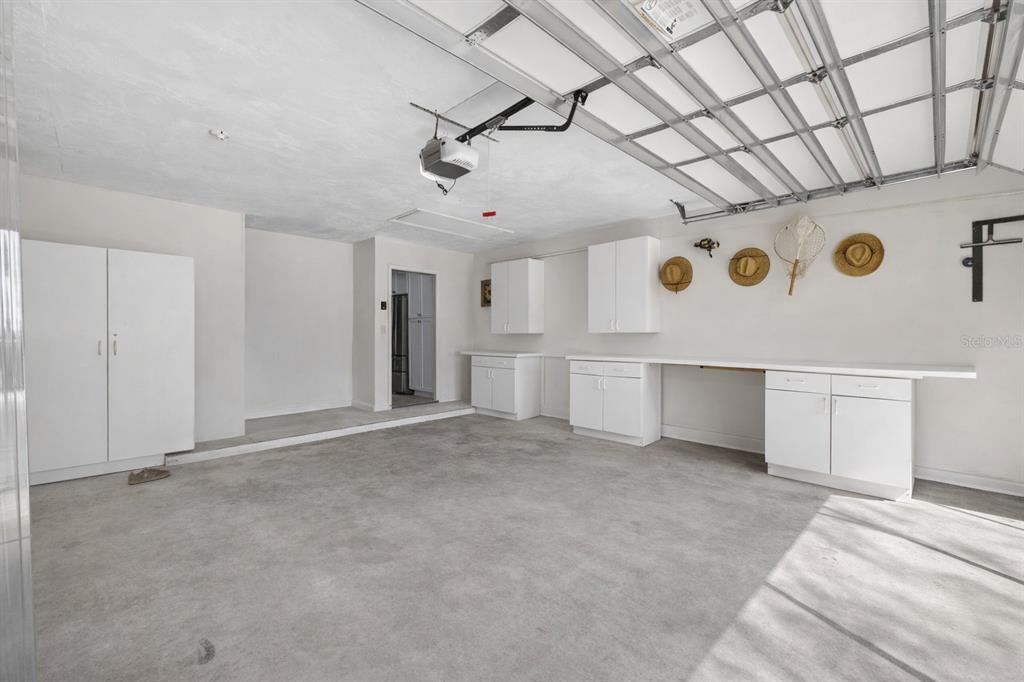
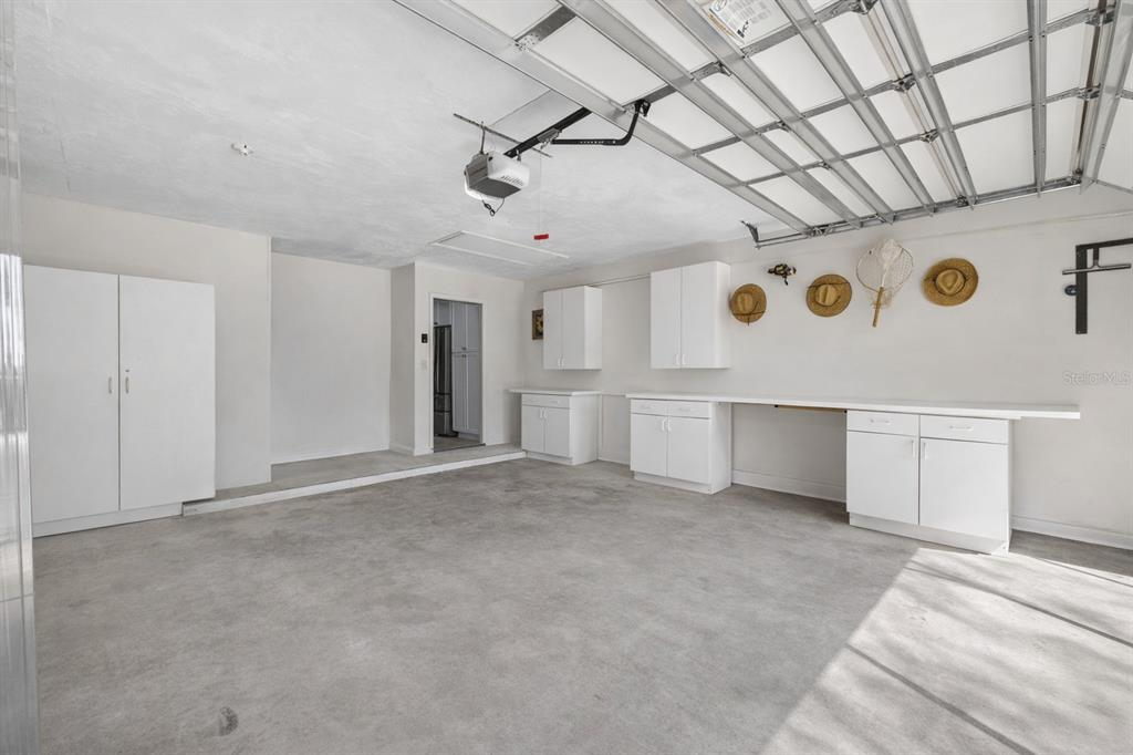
- sneaker (150, 473)
